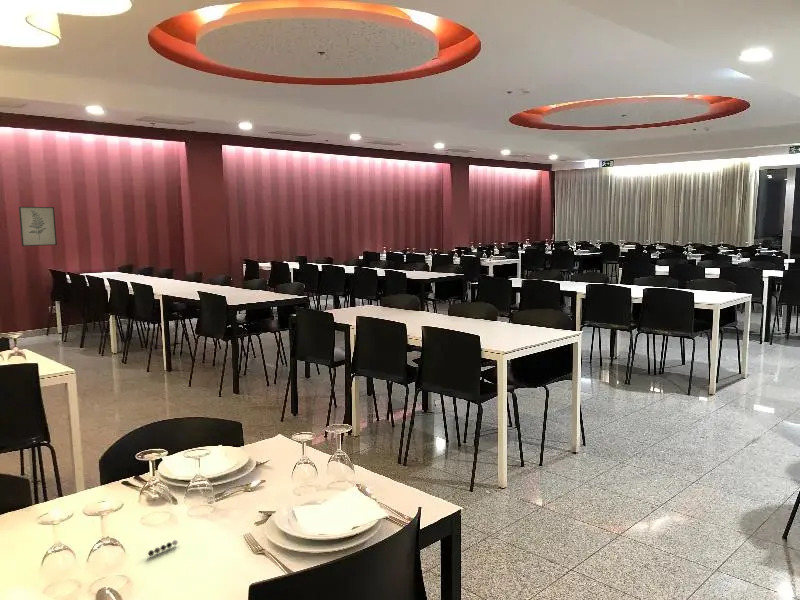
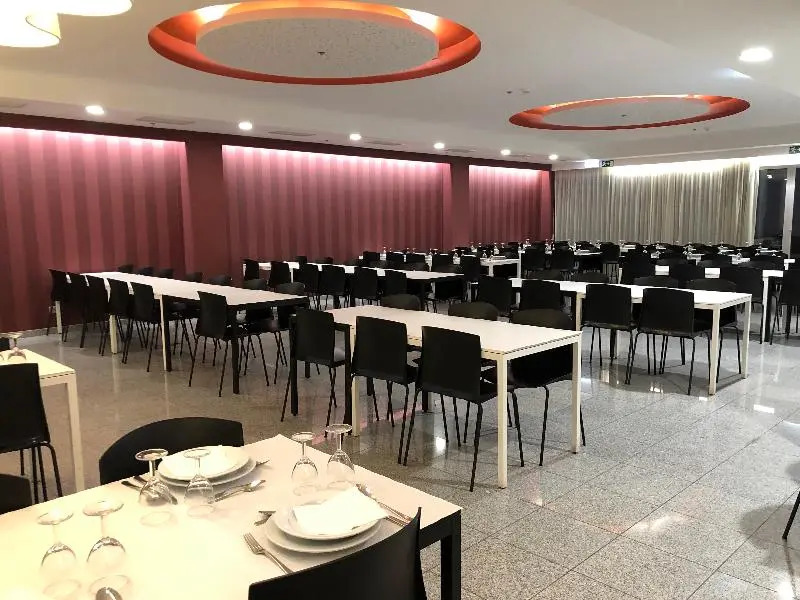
- wall art (38, 226)
- pepper shaker (163, 547)
